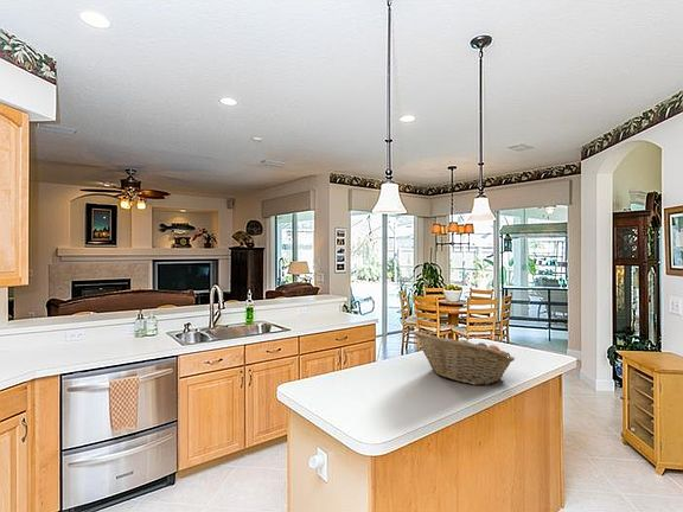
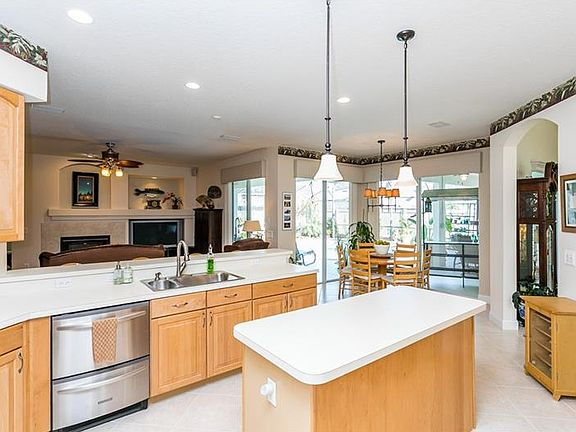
- fruit basket (461, 353)
